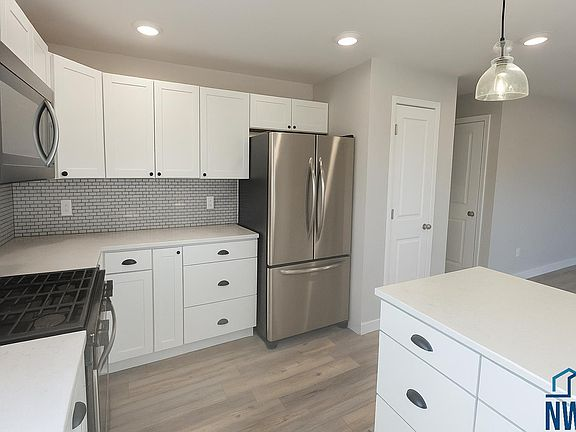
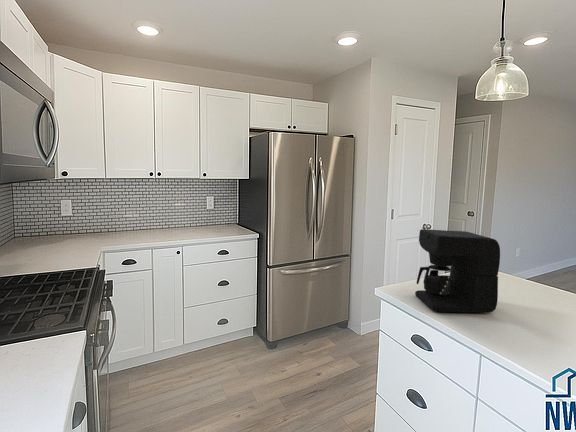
+ coffee maker (451, 268)
